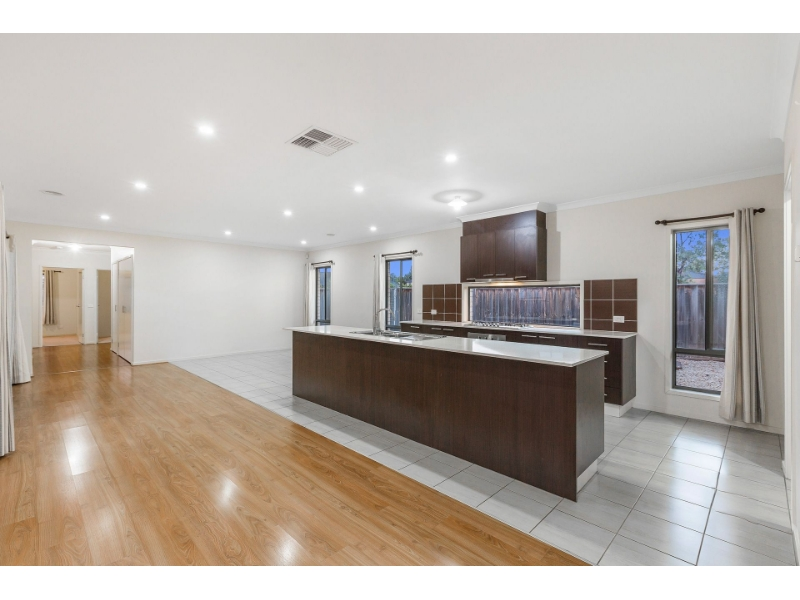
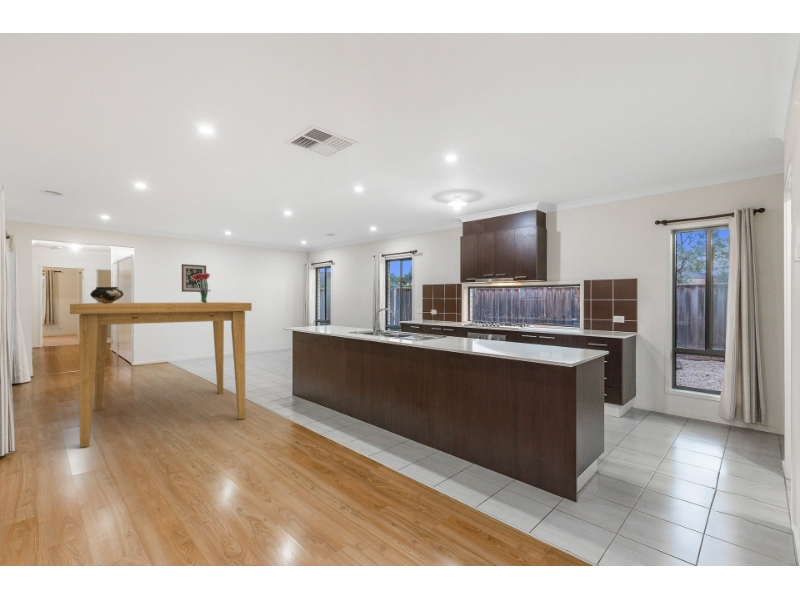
+ dining table (167, 322)
+ ceramic pot (107, 295)
+ bouquet (202, 288)
+ wall art (193, 279)
